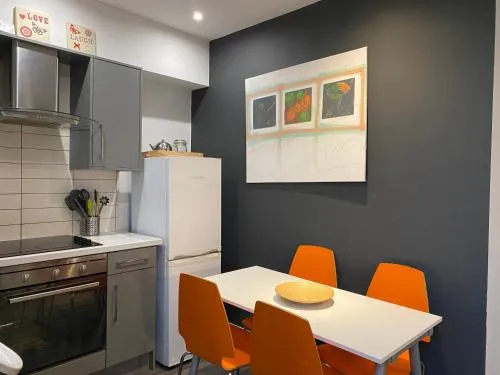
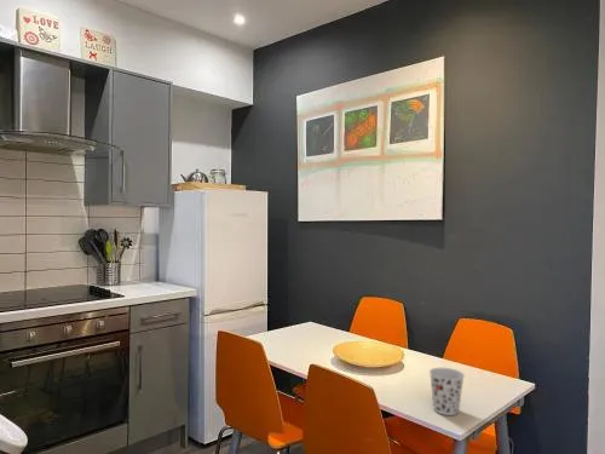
+ cup (445, 391)
